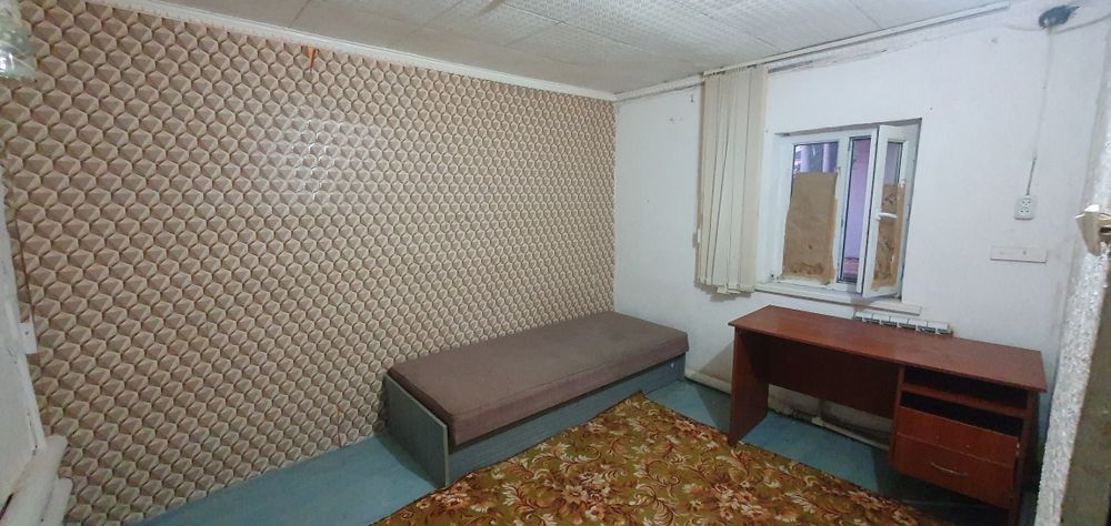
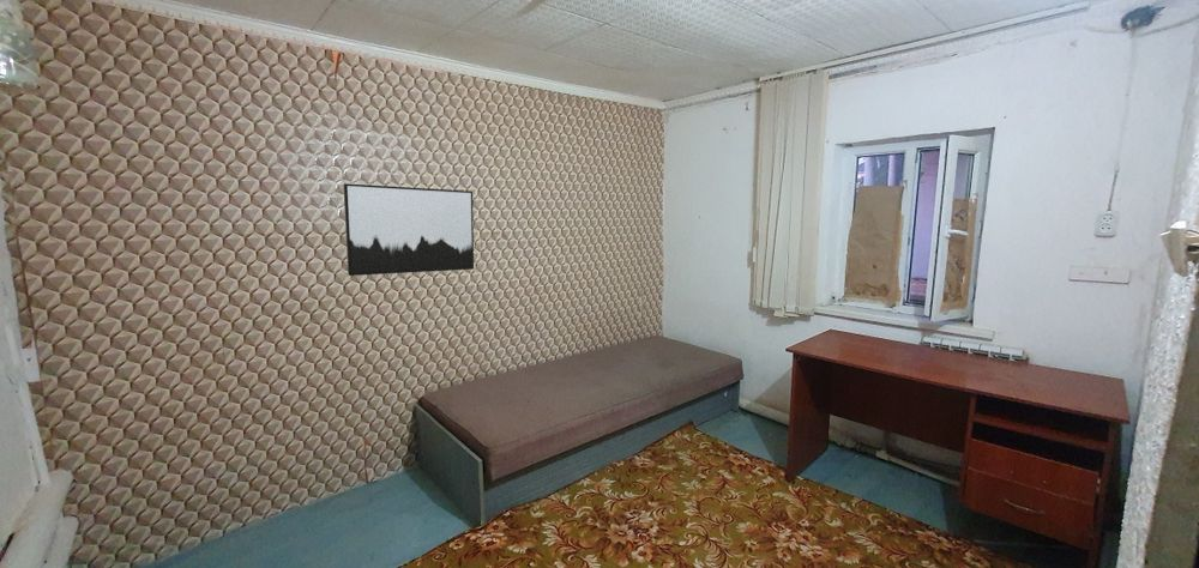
+ wall art (414, 230)
